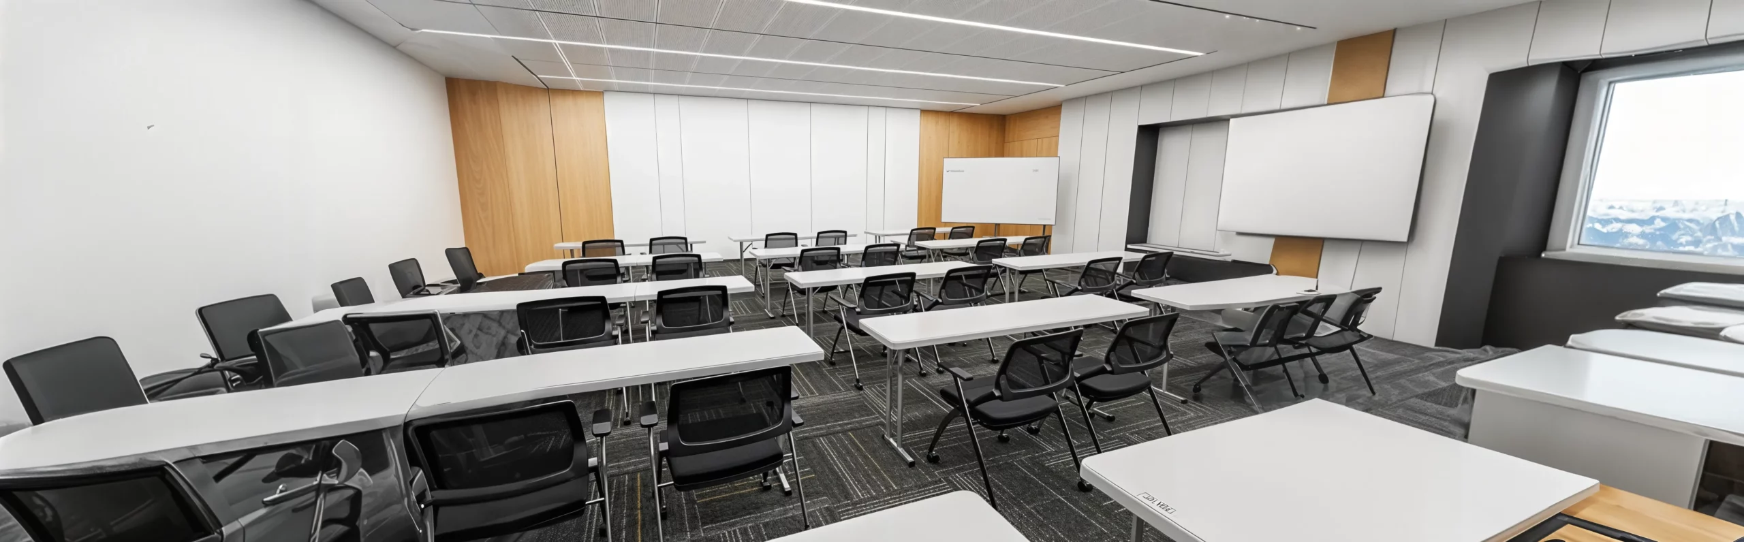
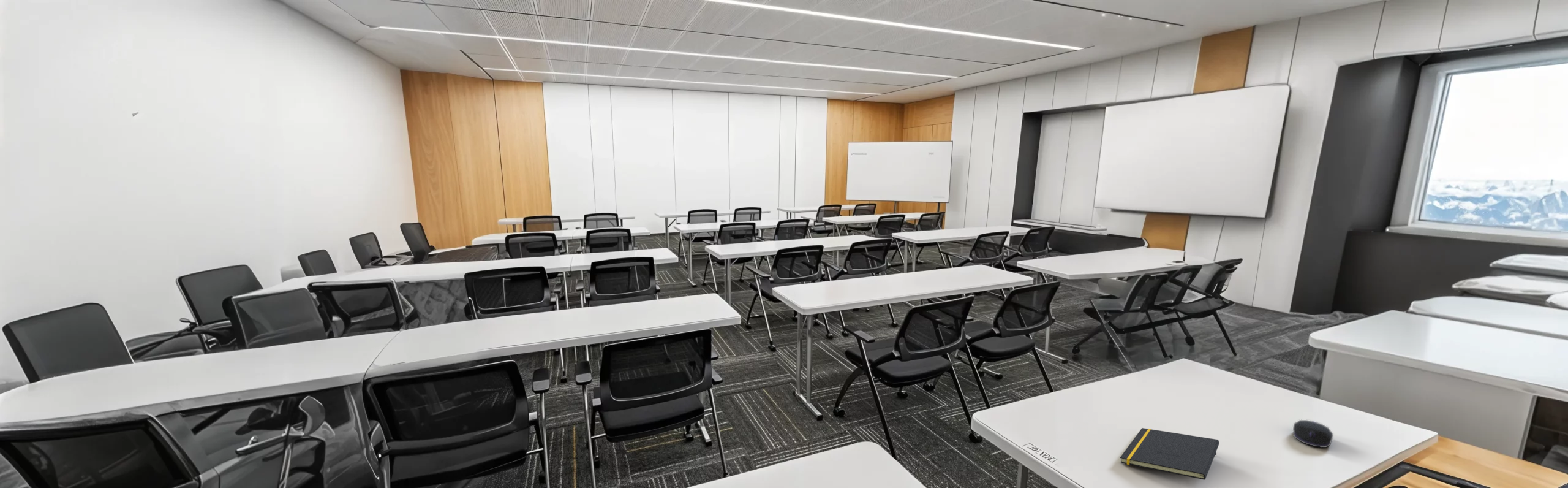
+ notepad (1170, 451)
+ computer mouse (1313, 432)
